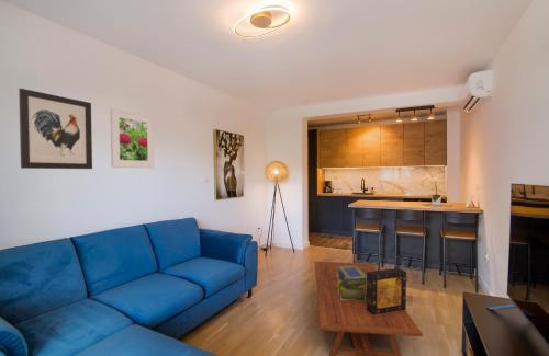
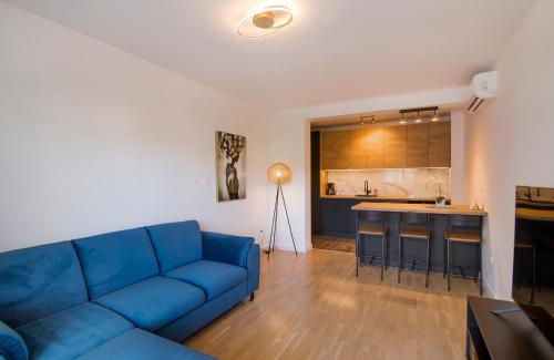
- wall art (58, 133)
- stack of books (351, 282)
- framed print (133, 140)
- coffee table (352, 302)
- decorative box (385, 290)
